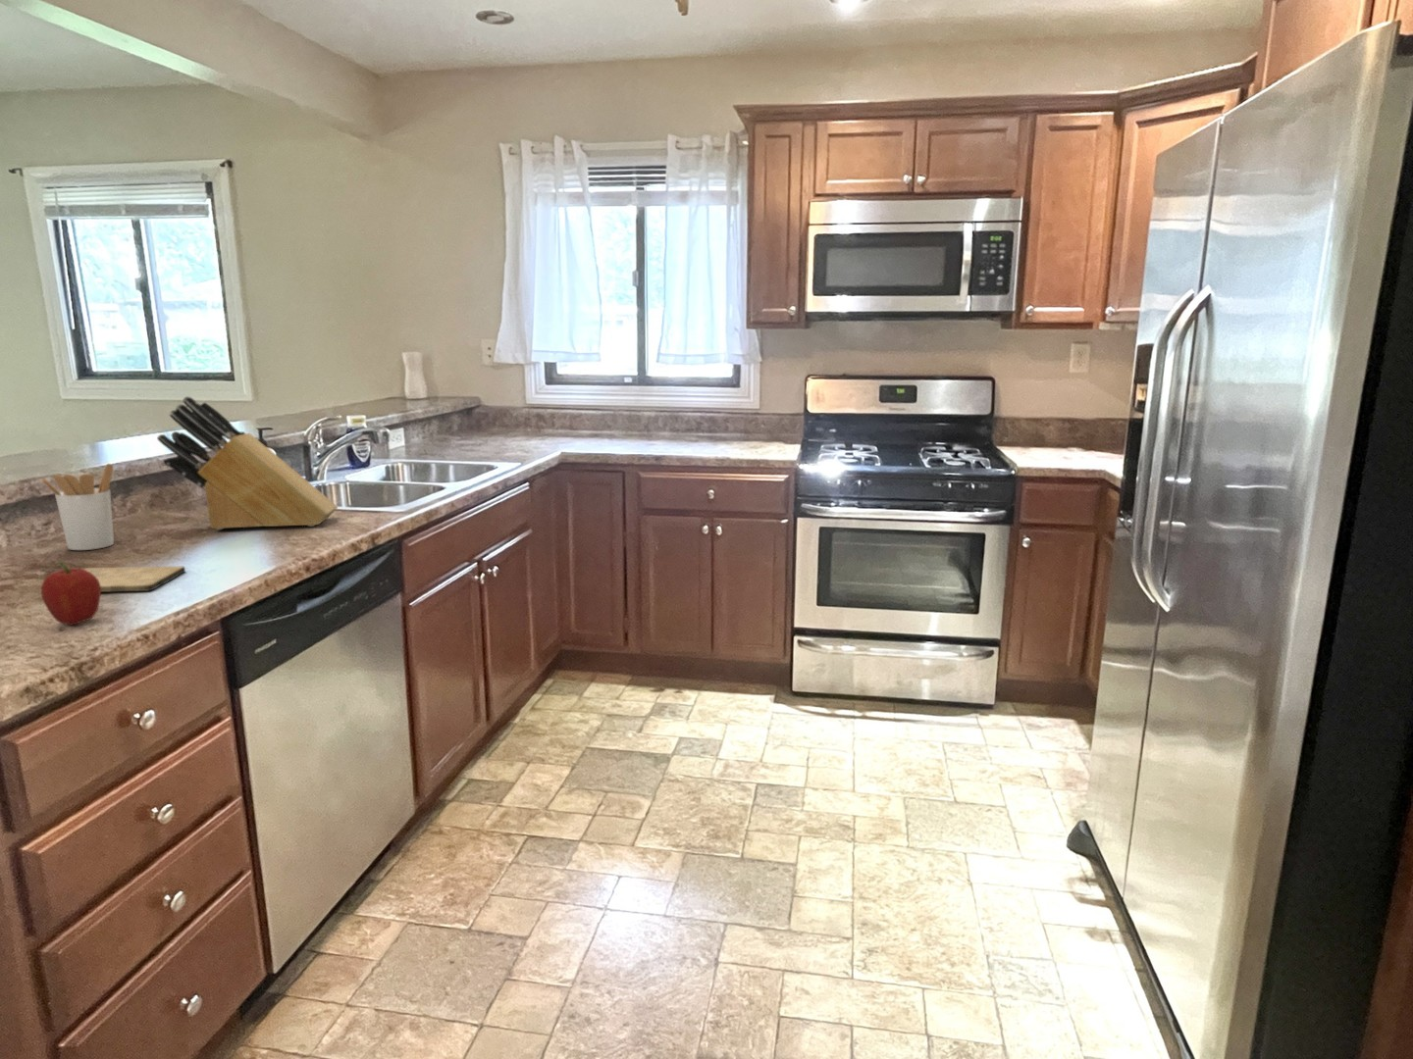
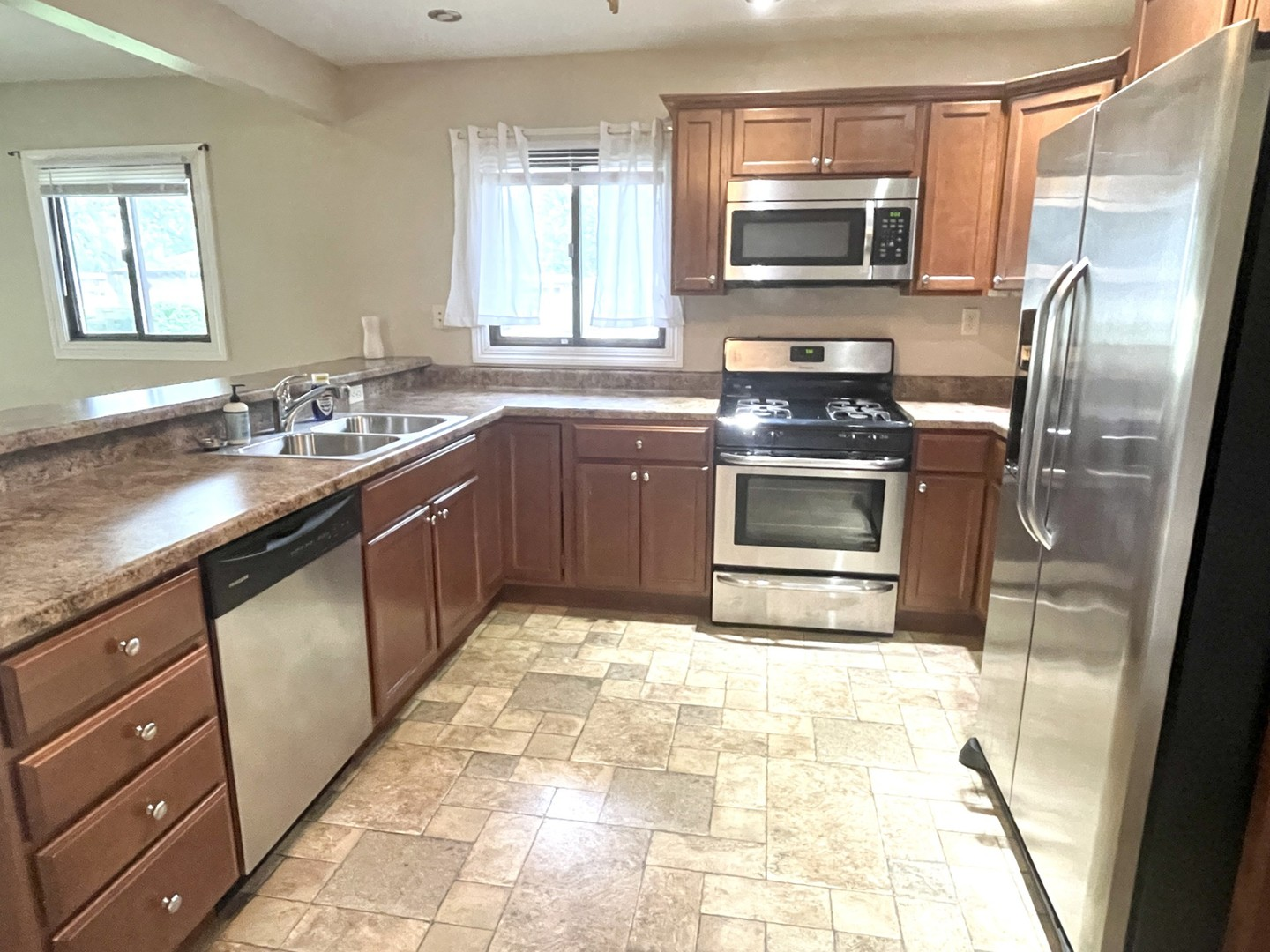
- knife block (249, 461)
- utensil holder (82, 507)
- fruit (71, 592)
- cutting board (117, 578)
